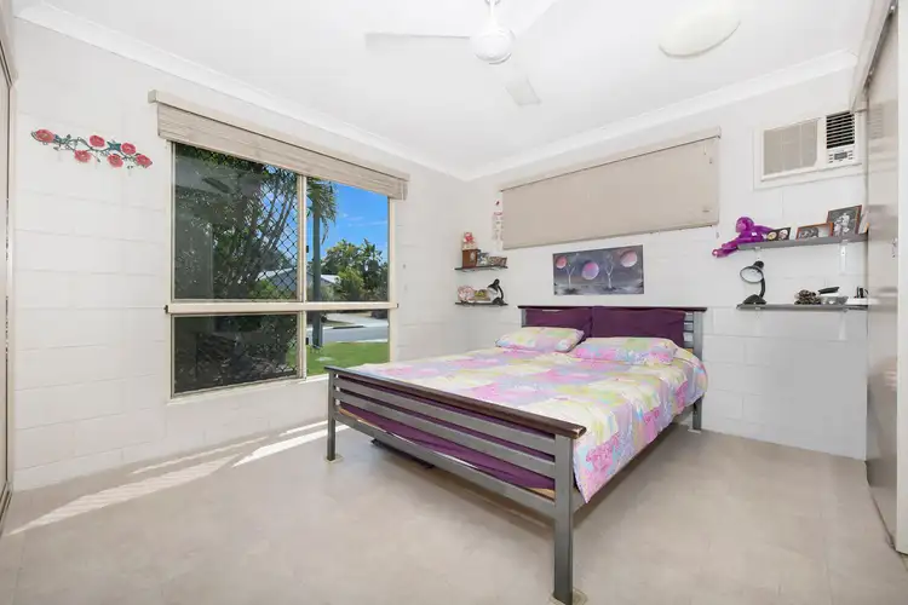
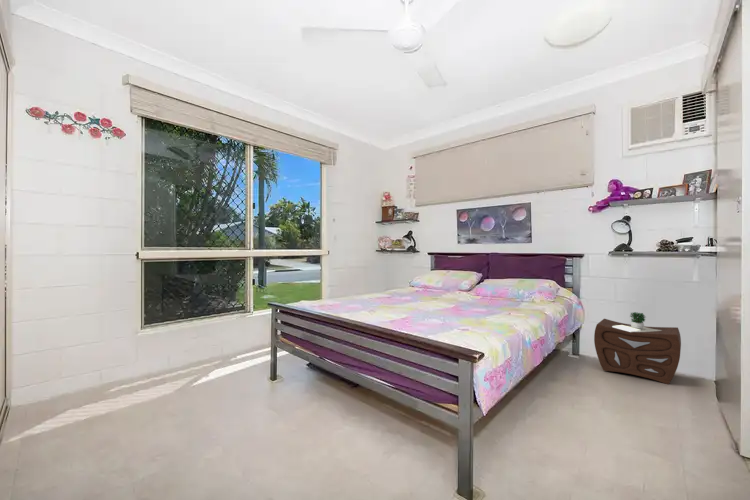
+ nightstand (636, 342)
